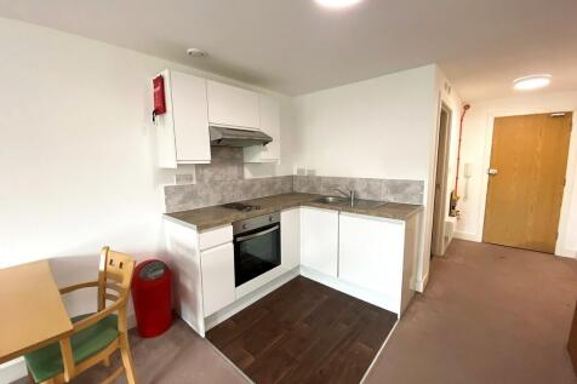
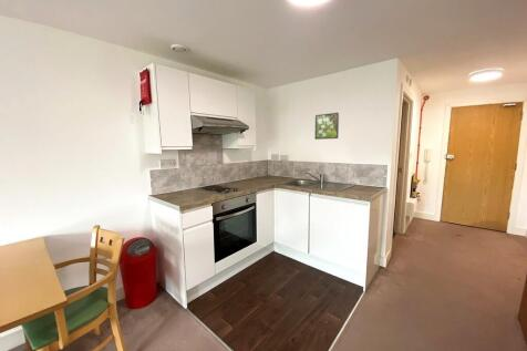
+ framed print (326, 126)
